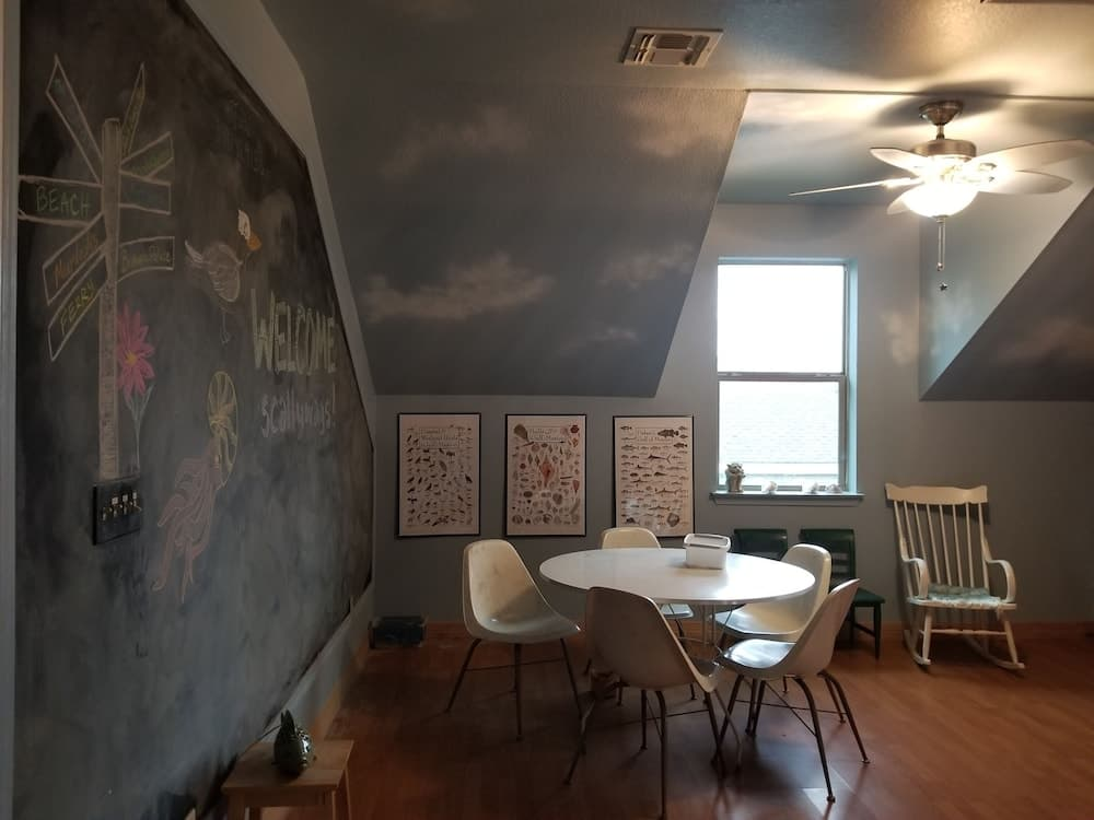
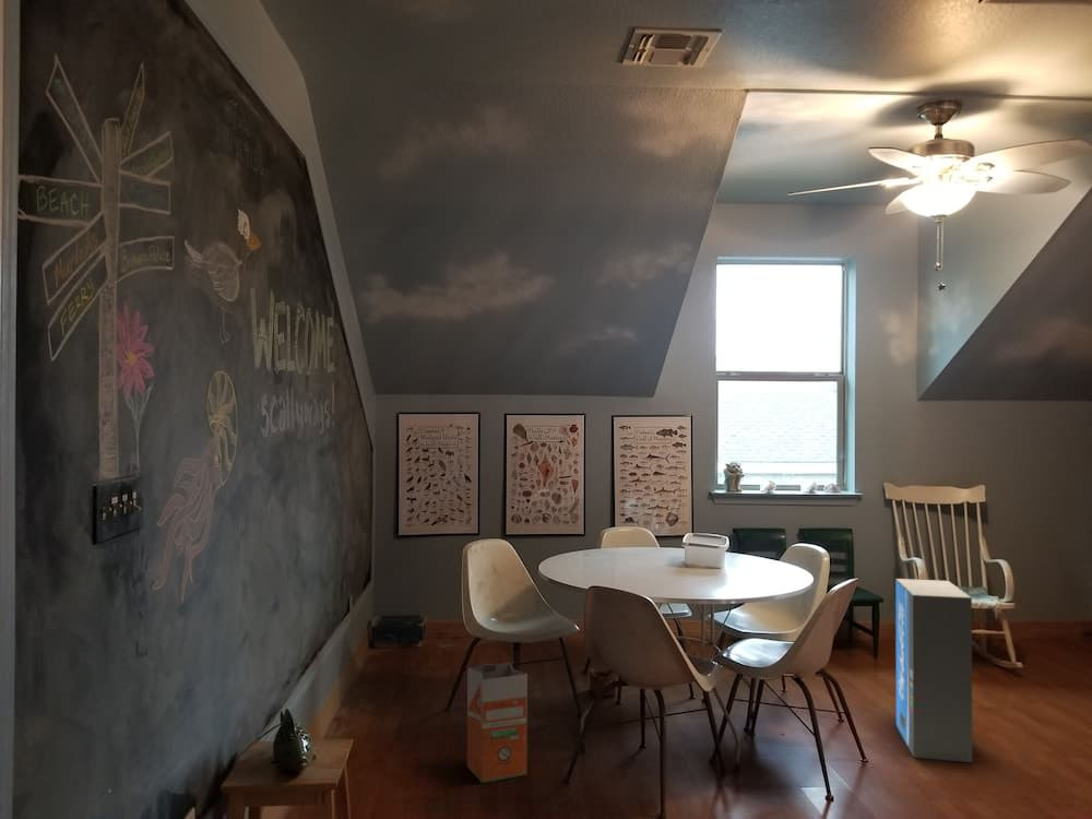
+ waste bin (495, 716)
+ air purifier (931, 665)
